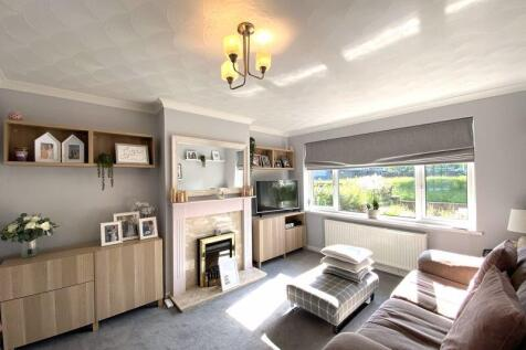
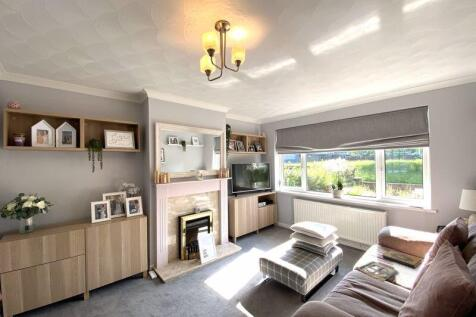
+ magazine (377, 270)
+ hardback book (401, 258)
